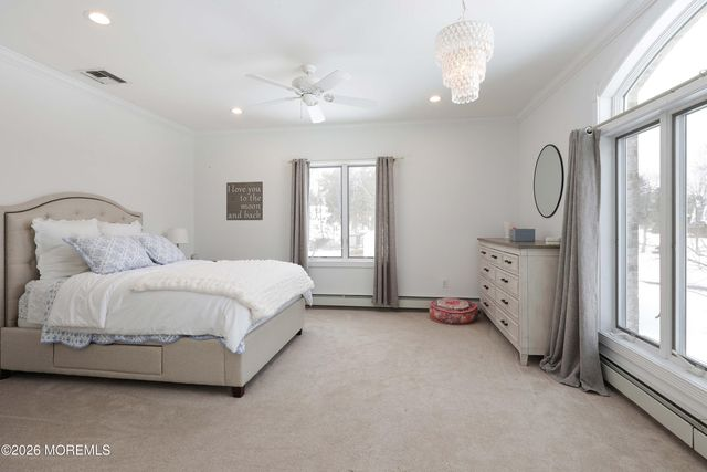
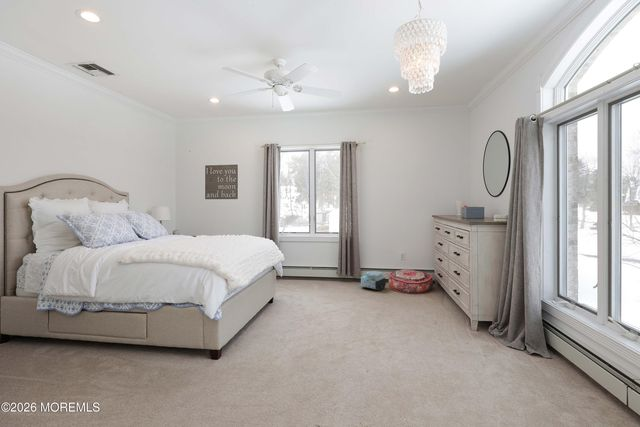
+ backpack (372, 279)
